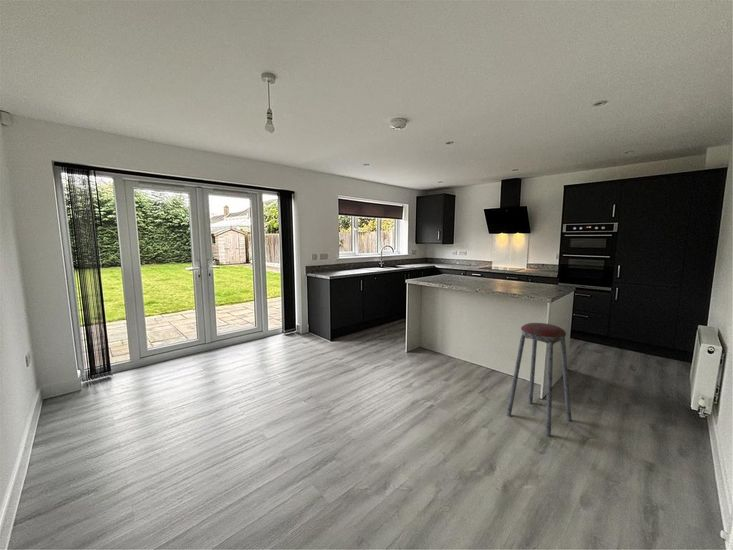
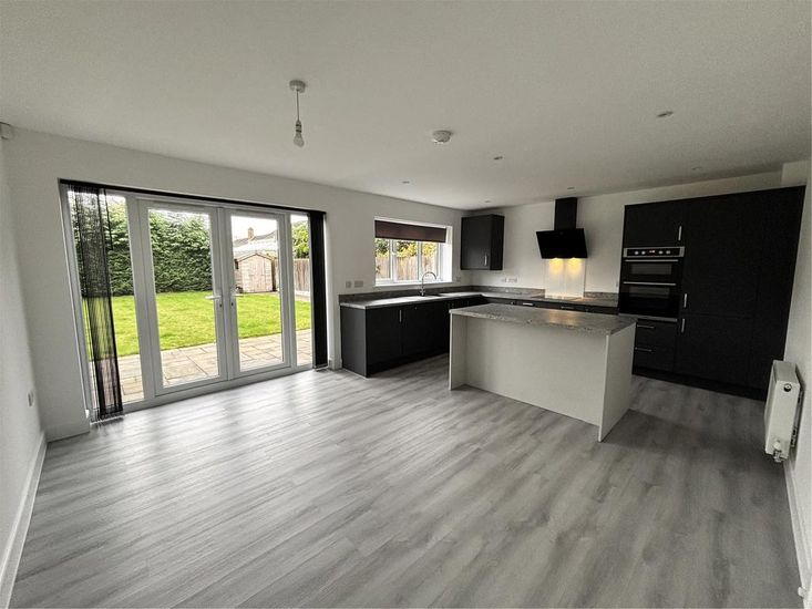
- music stool (534, 372)
